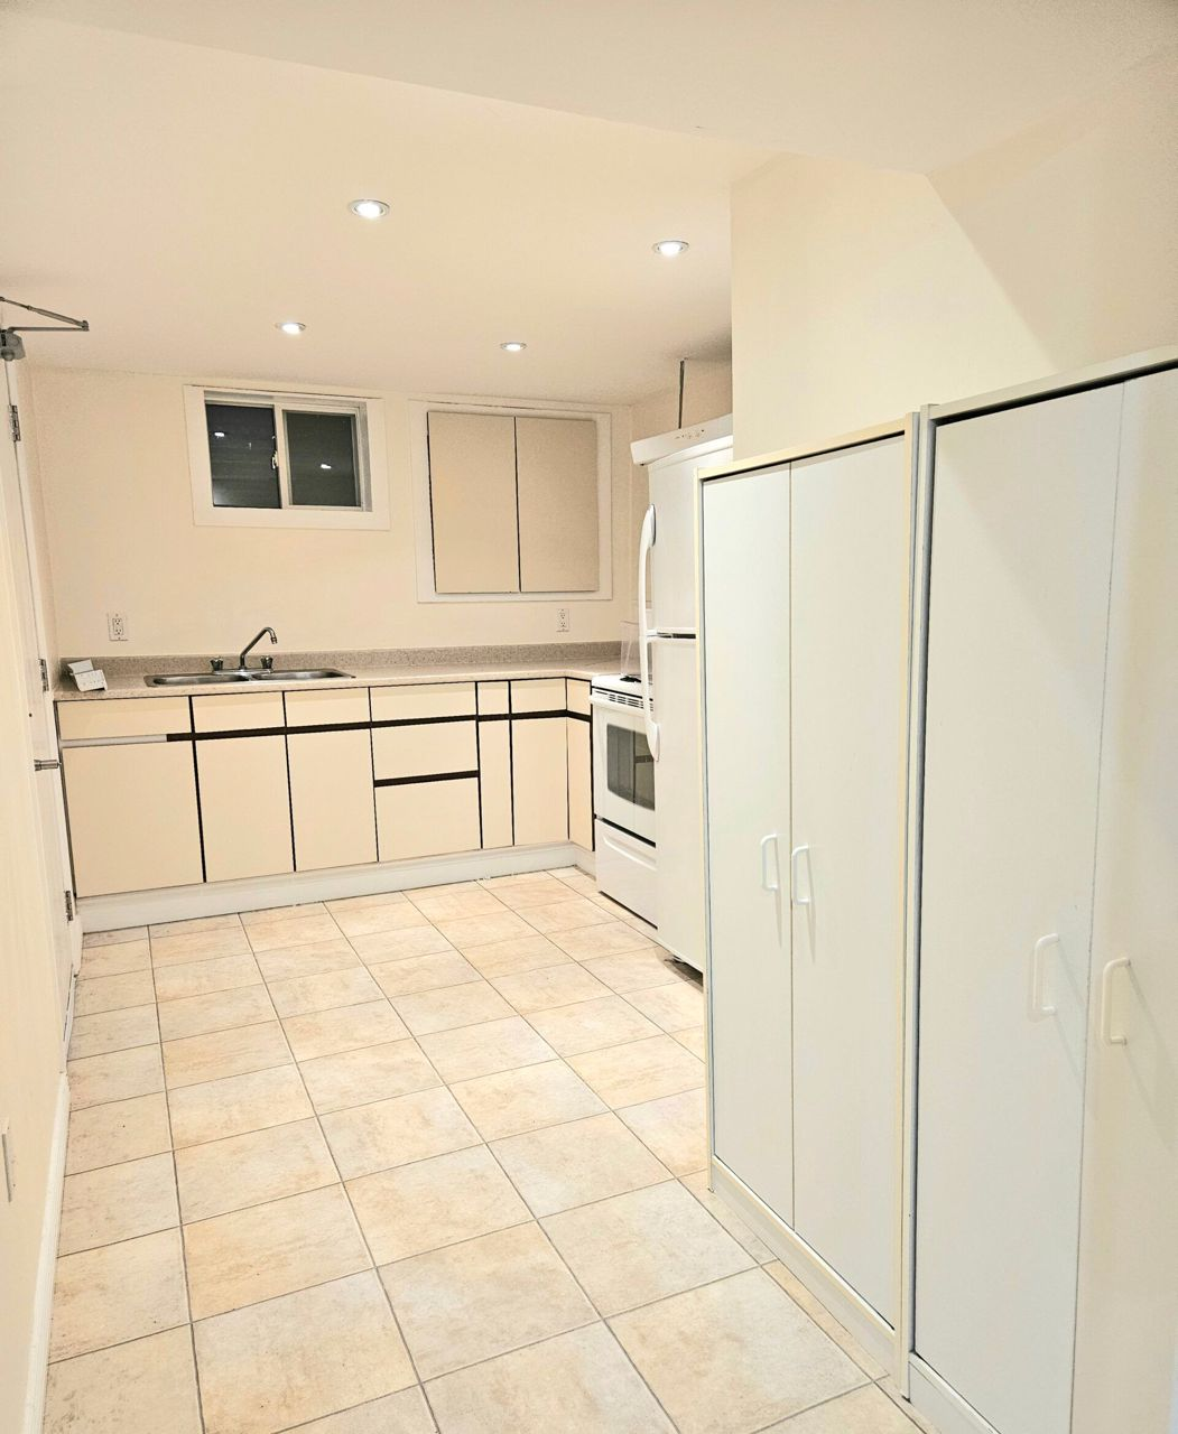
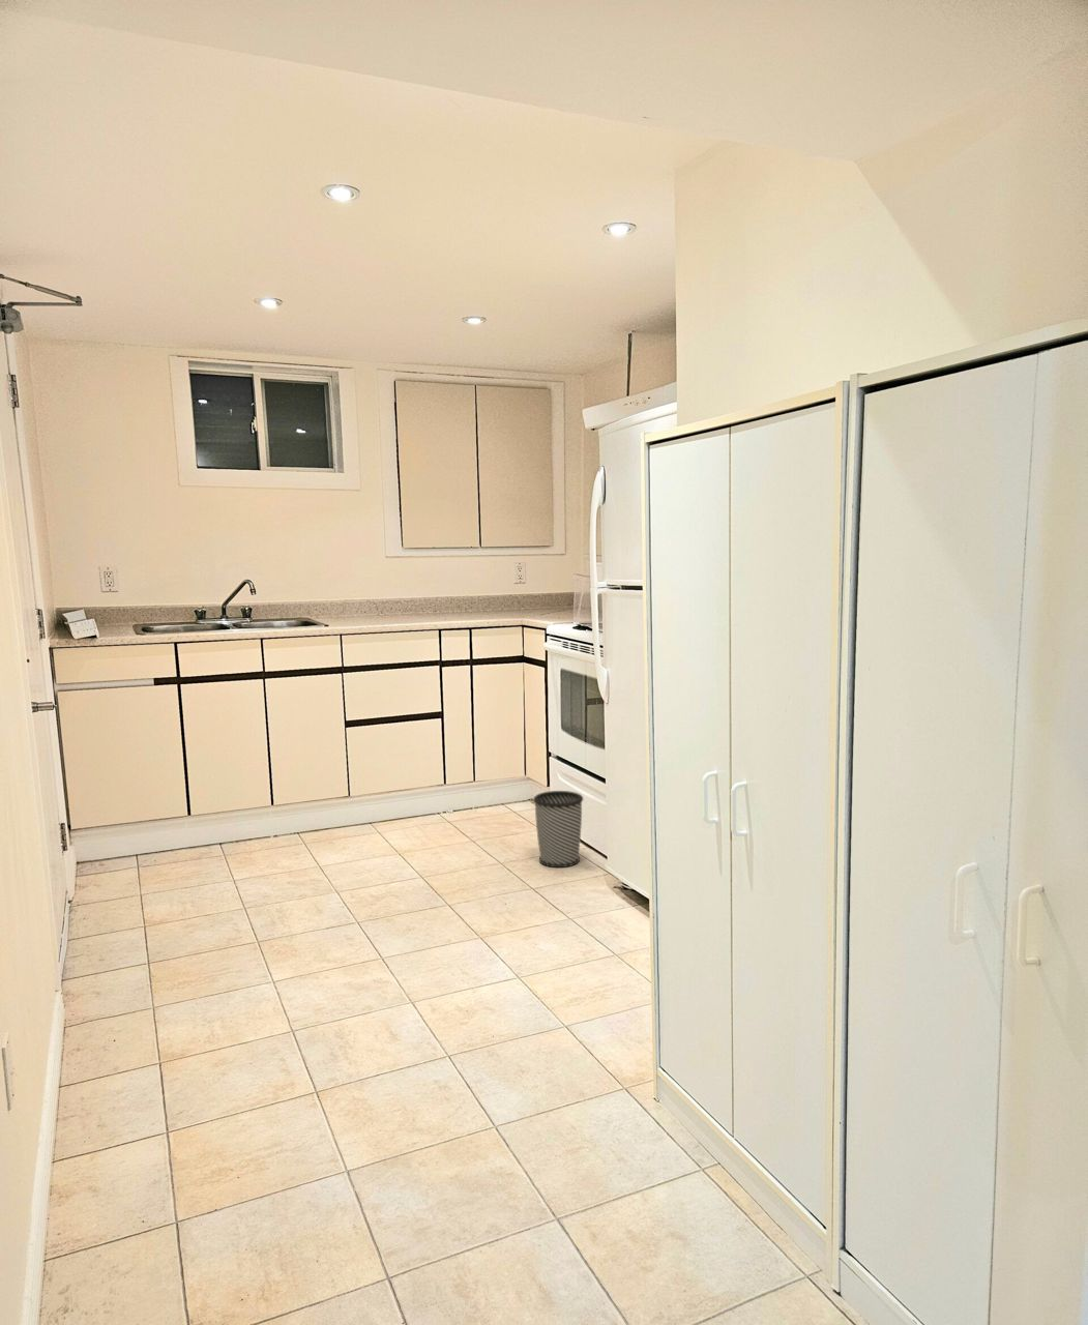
+ wastebasket (558, 828)
